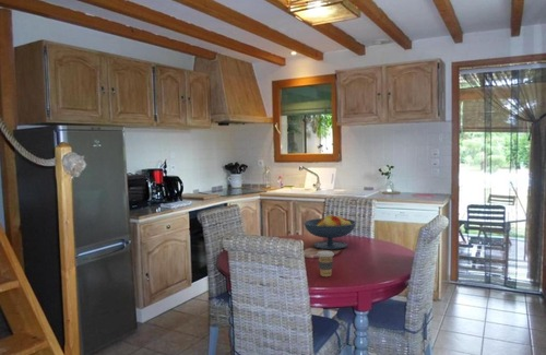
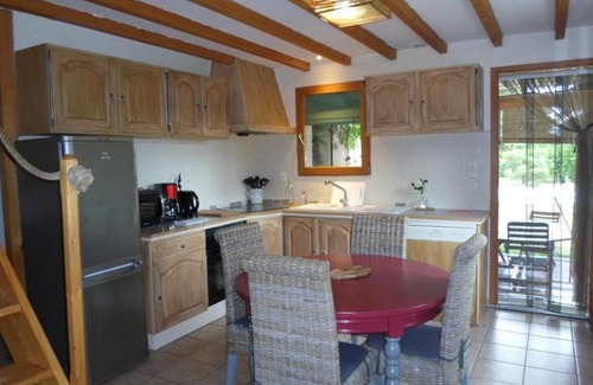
- coffee cup (325, 263)
- fruit bowl (330, 229)
